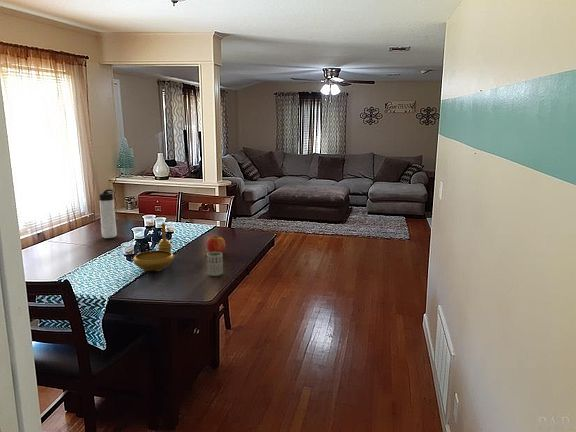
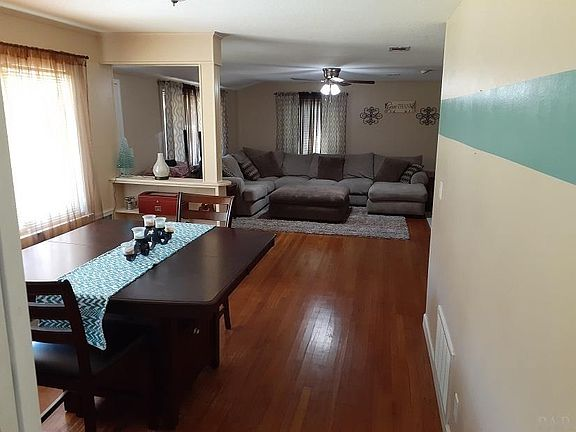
- decorative bowl (158, 246)
- cup (215, 264)
- fruit (216, 244)
- thermos bottle (108, 213)
